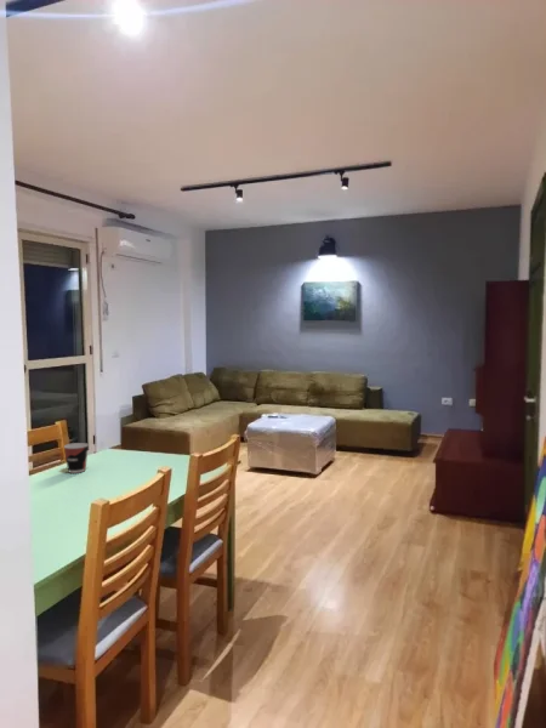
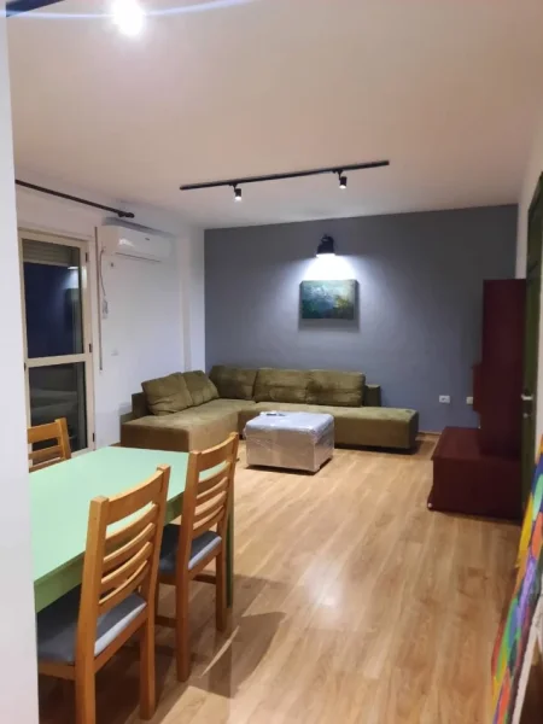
- cup (76, 457)
